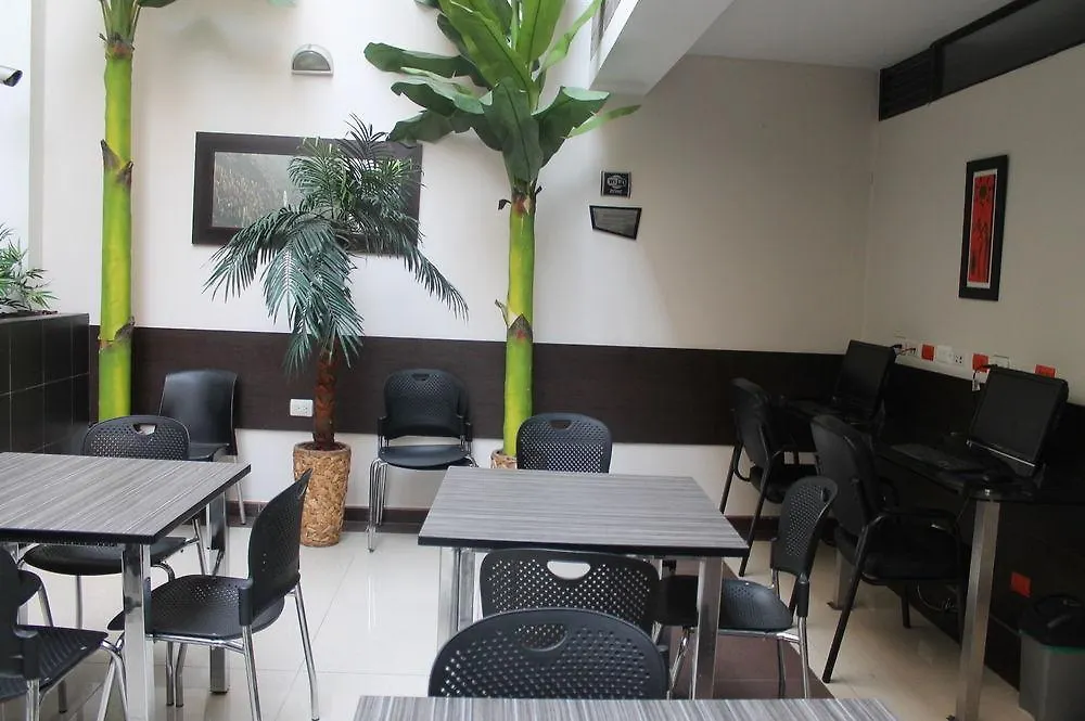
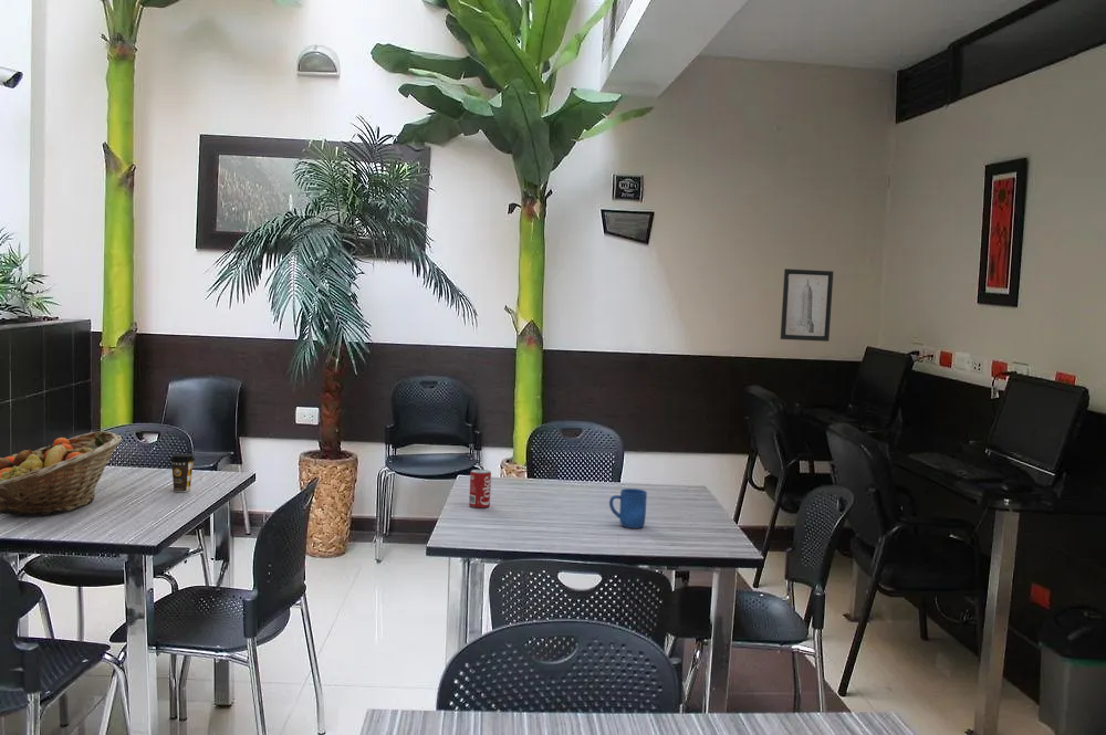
+ coffee cup (181, 472)
+ beverage can (480, 487)
+ wall art (806, 305)
+ fruit basket (50, 470)
+ mug (627, 507)
